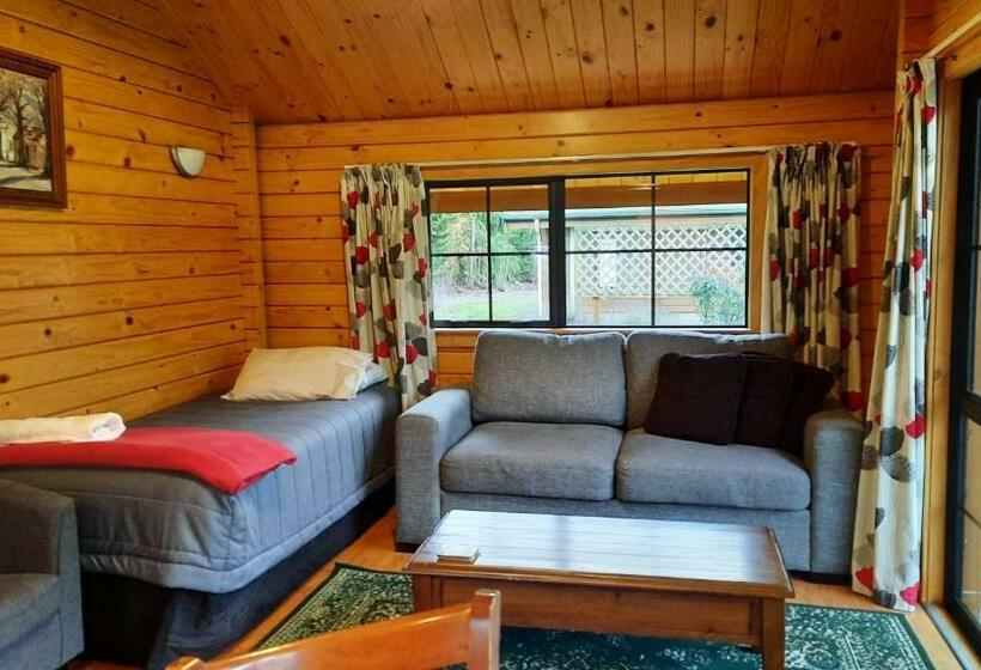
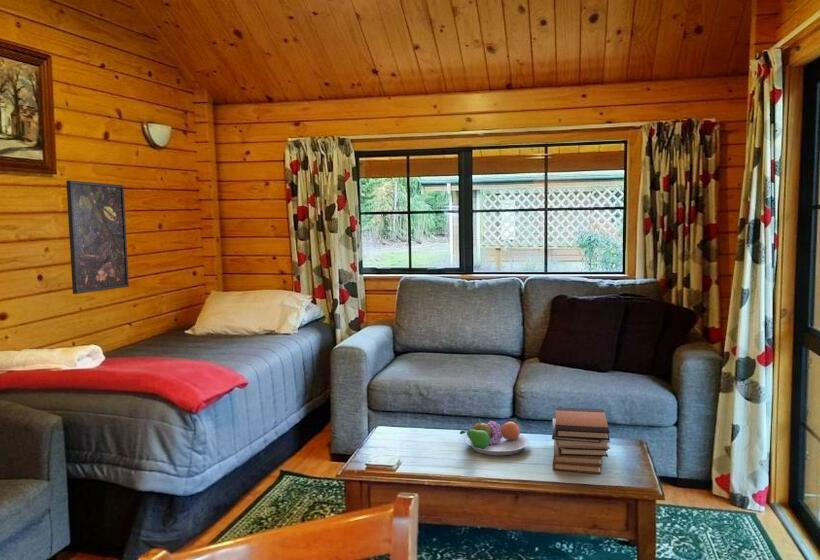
+ book stack (579, 438)
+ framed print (99, 237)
+ fruit bowl (494, 434)
